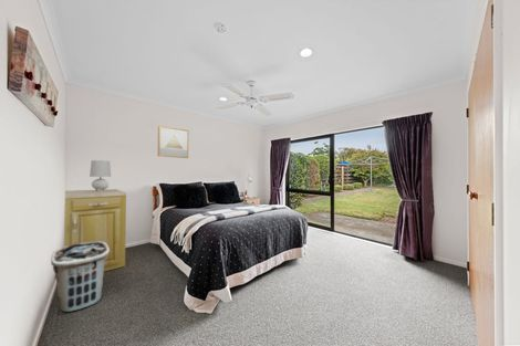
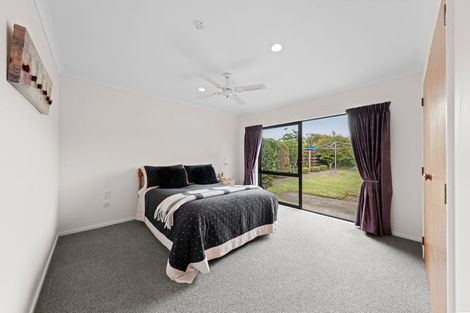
- wall art (174, 143)
- cabinet (94, 228)
- clothes hamper (81, 269)
- table lamp (100, 175)
